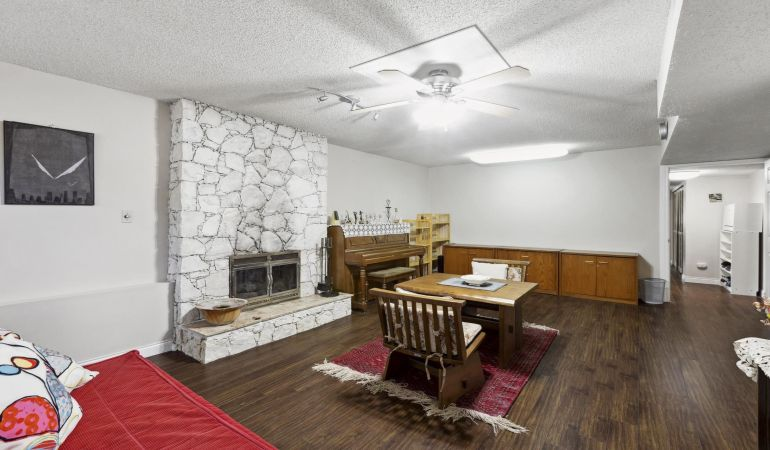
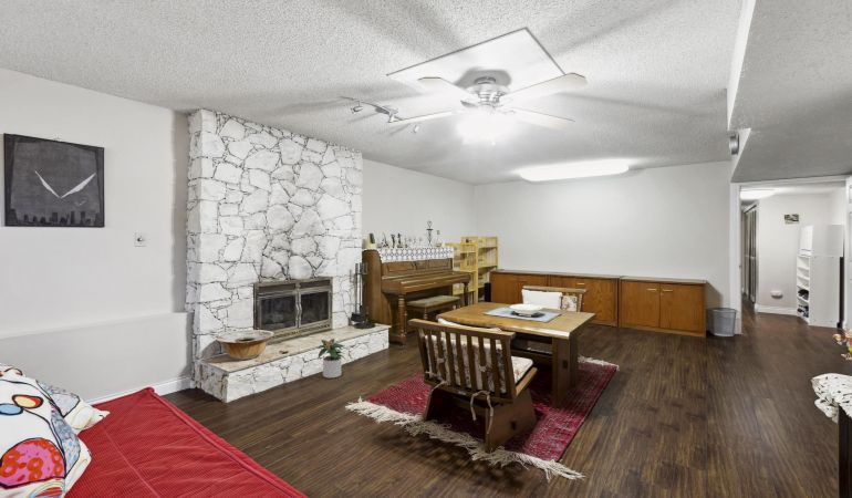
+ potted plant (331, 357)
